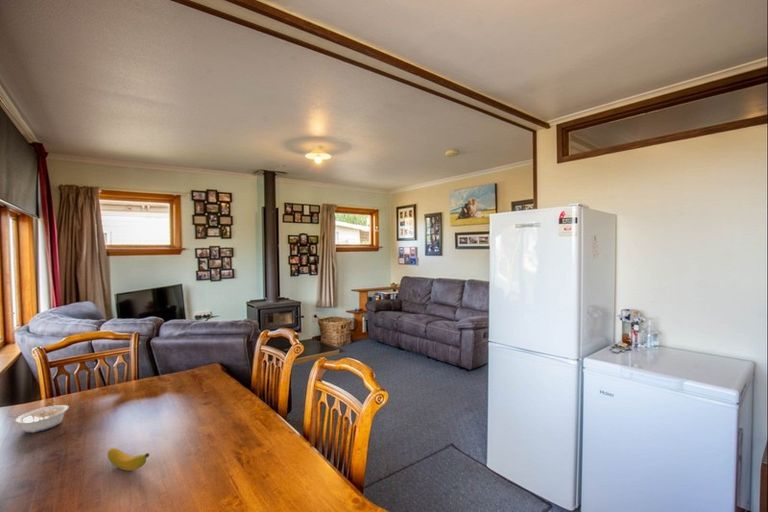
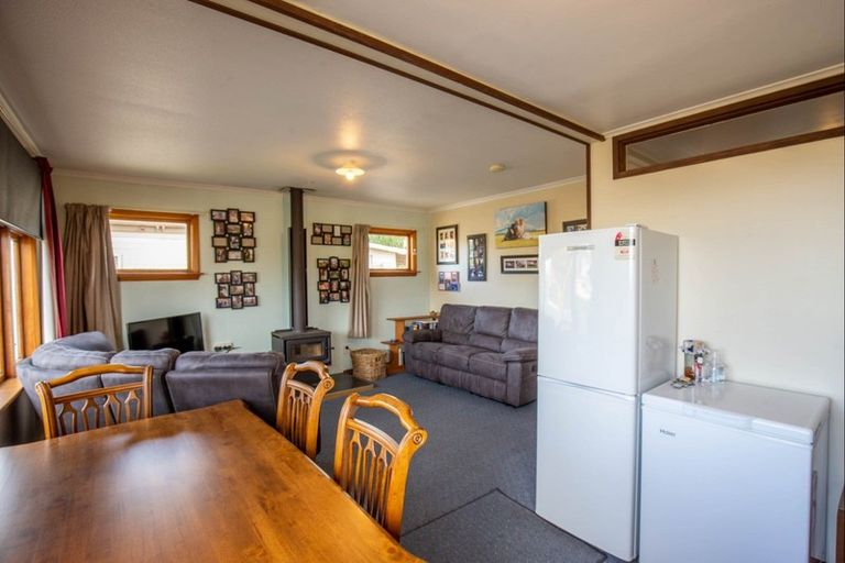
- banana (128, 457)
- legume (41, 419)
